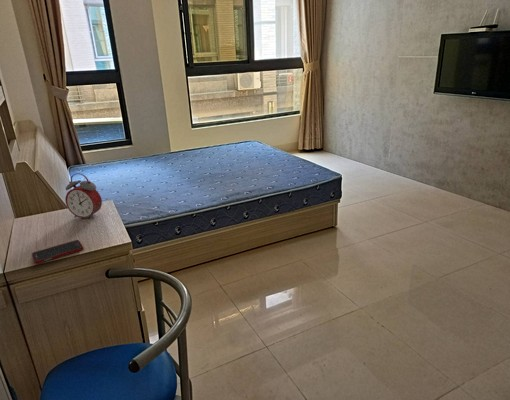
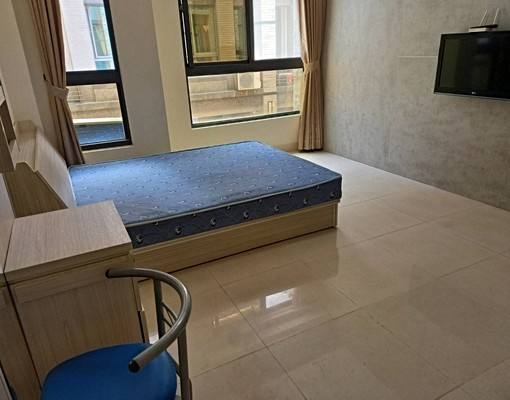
- cell phone (57, 251)
- alarm clock (82, 195)
